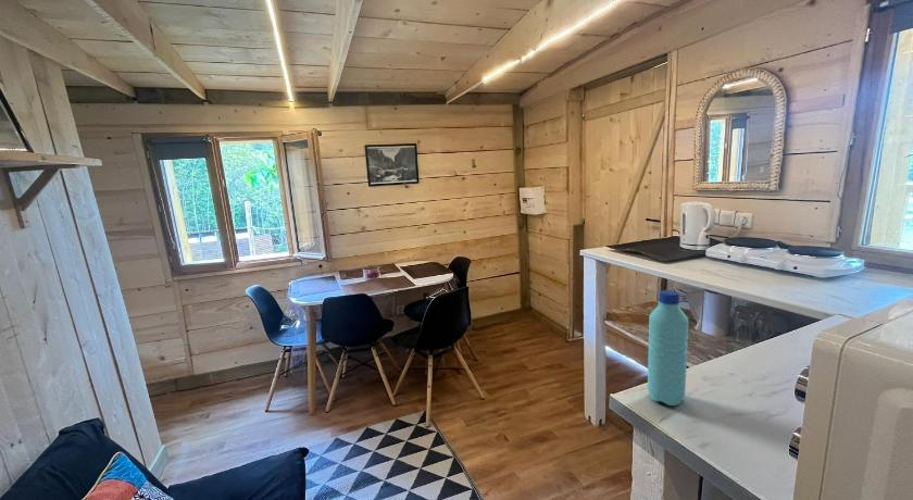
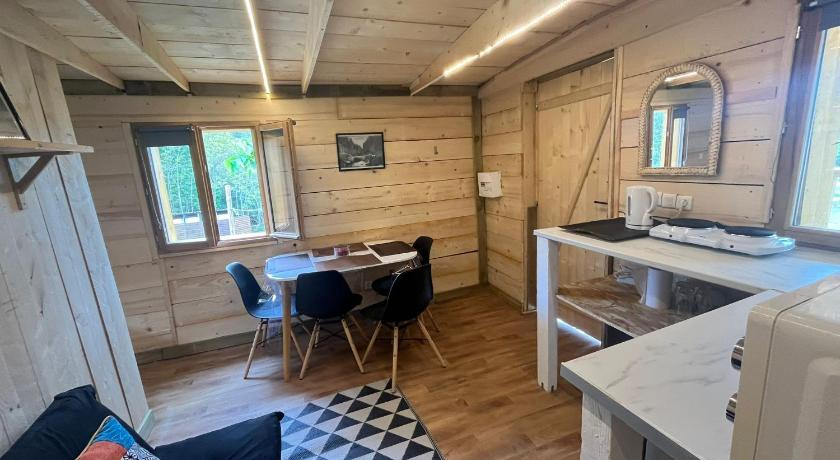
- water bottle (667, 346)
